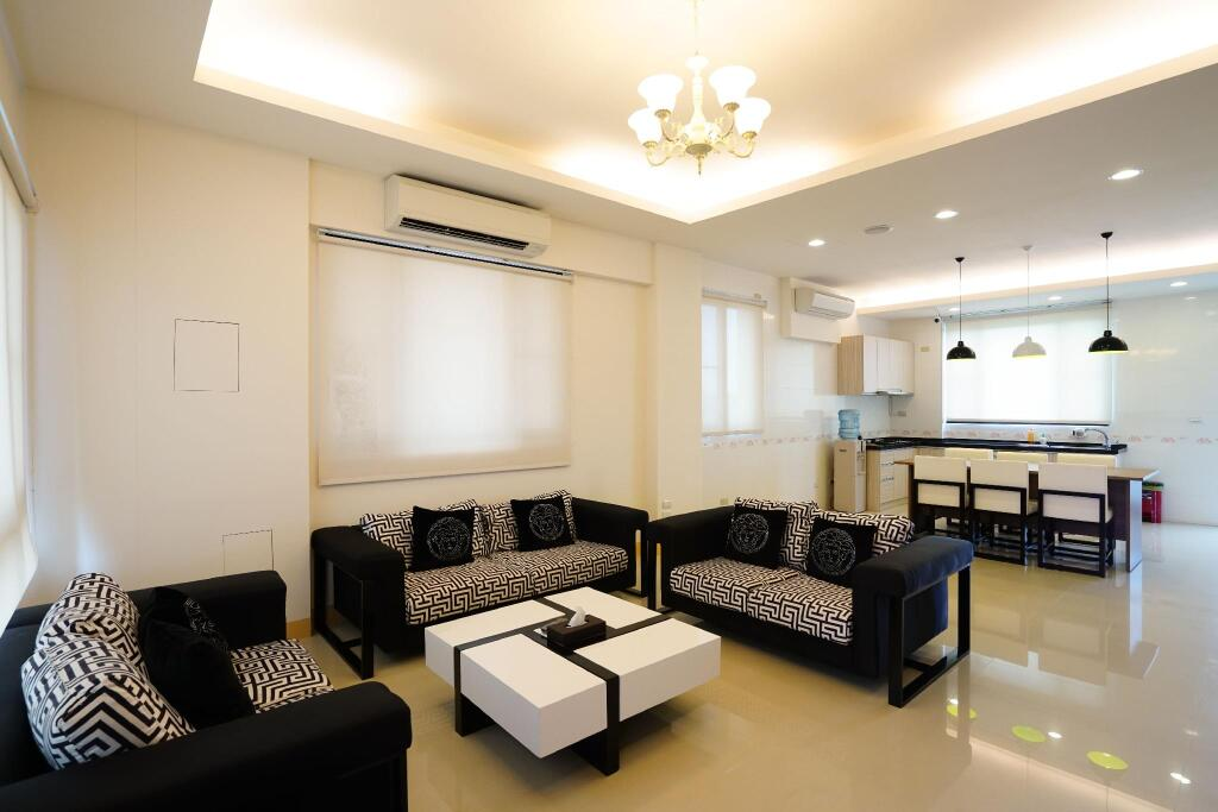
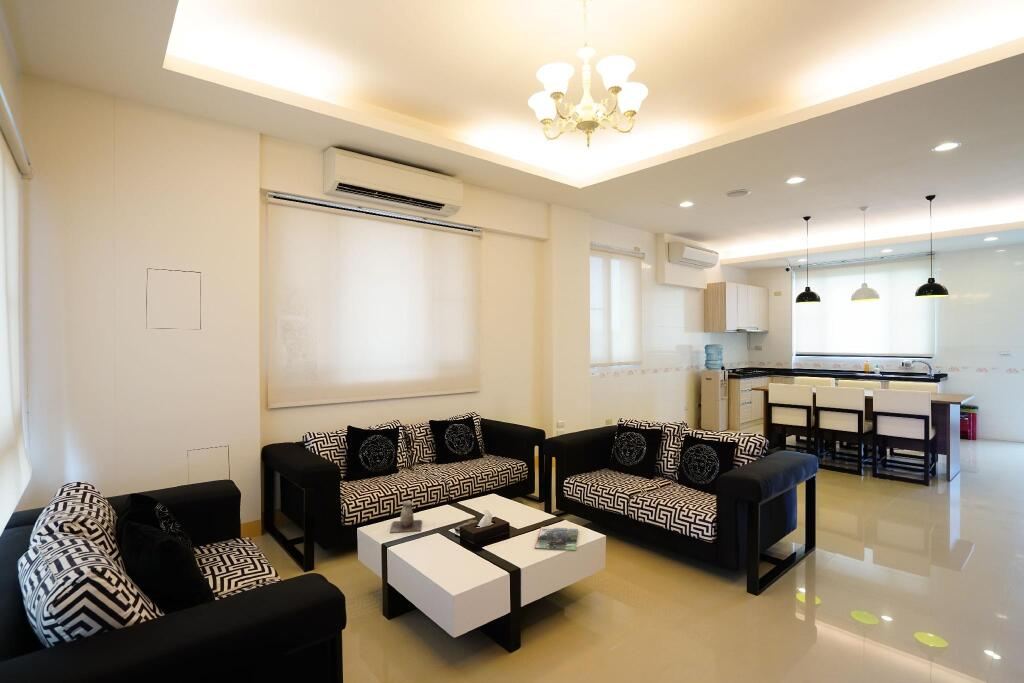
+ decorative vase (406, 514)
+ magazine (557, 538)
